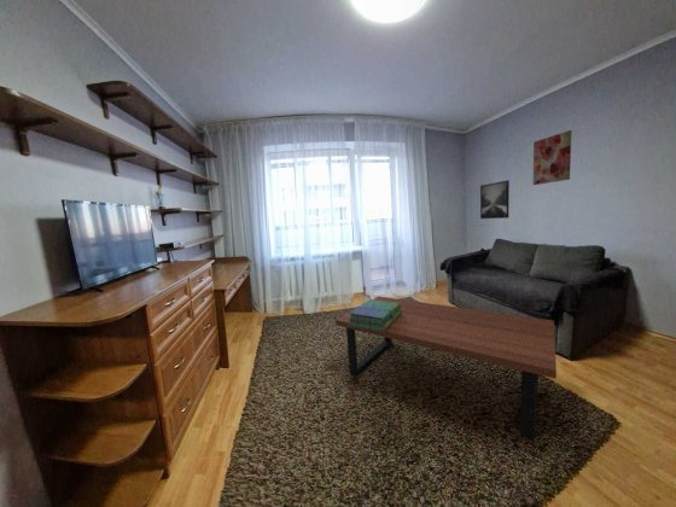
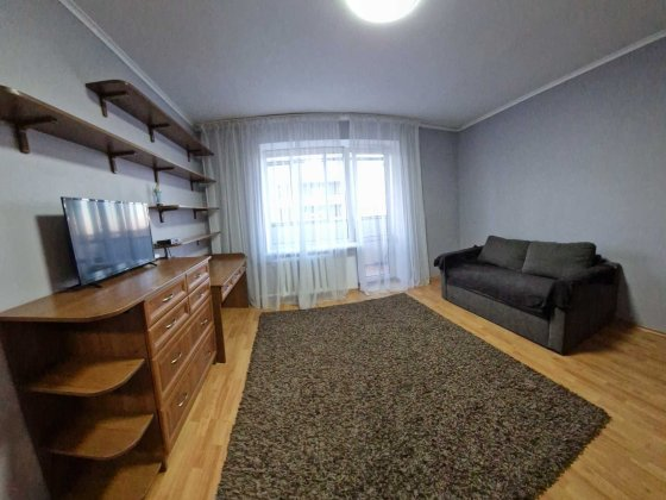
- stack of books (375, 313)
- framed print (494, 200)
- wall art (550, 159)
- coffee table (436, 349)
